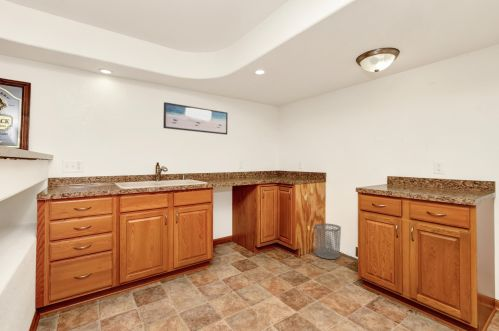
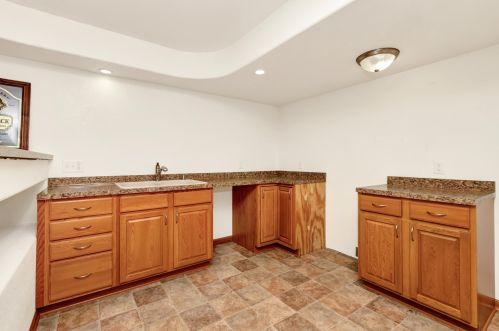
- waste bin (327, 240)
- wall art (197, 119)
